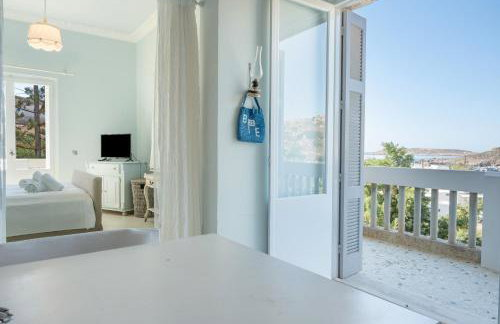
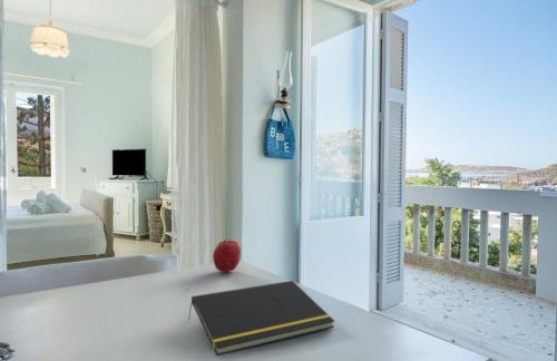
+ notepad (261, 311)
+ fruit (226, 254)
